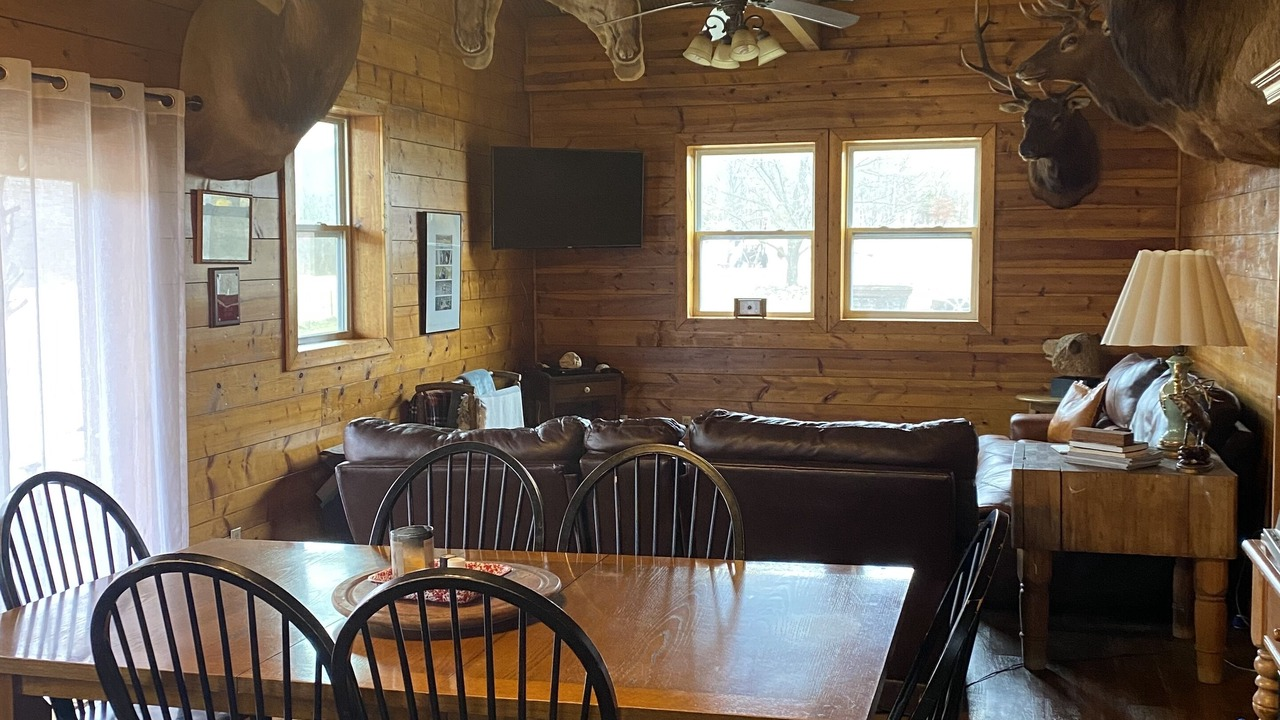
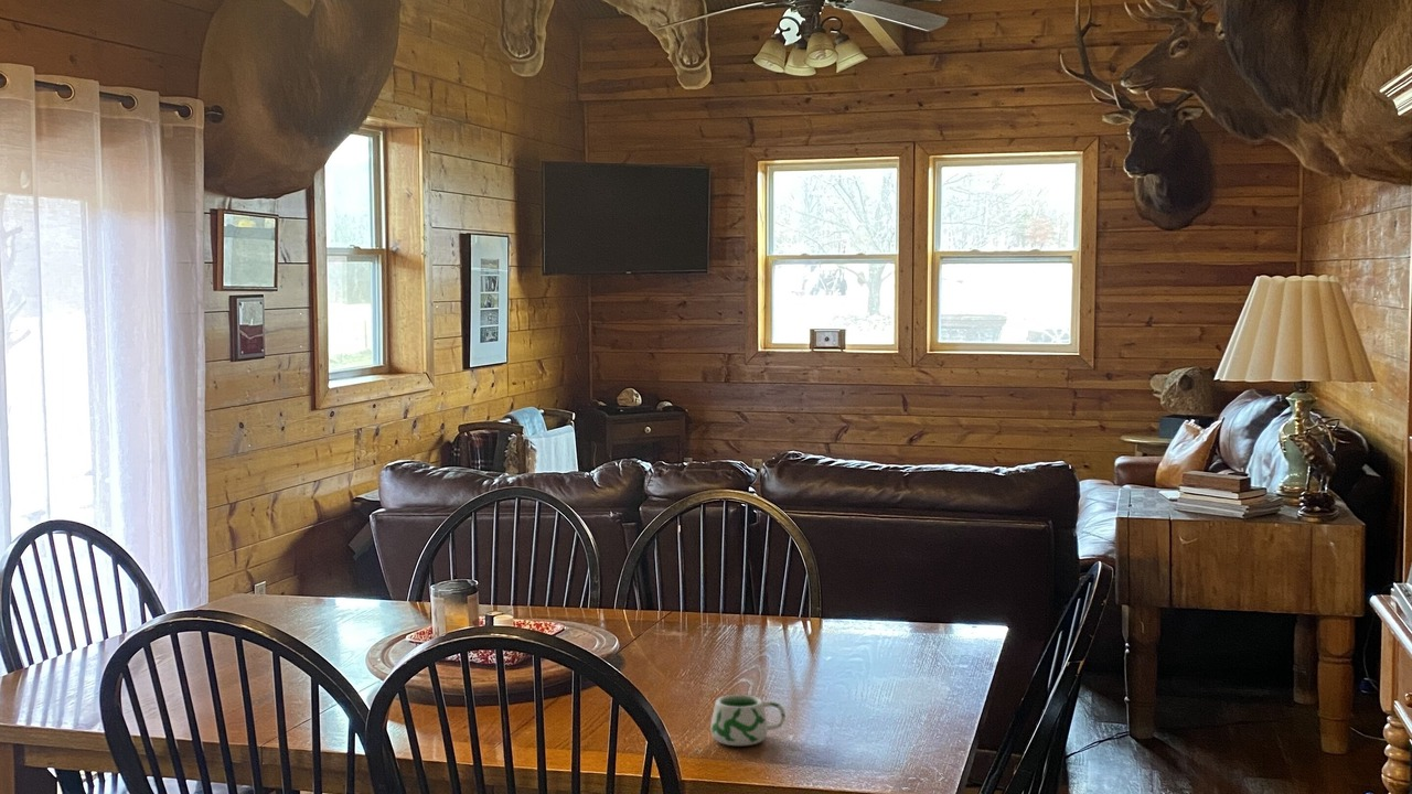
+ mug (748, 719)
